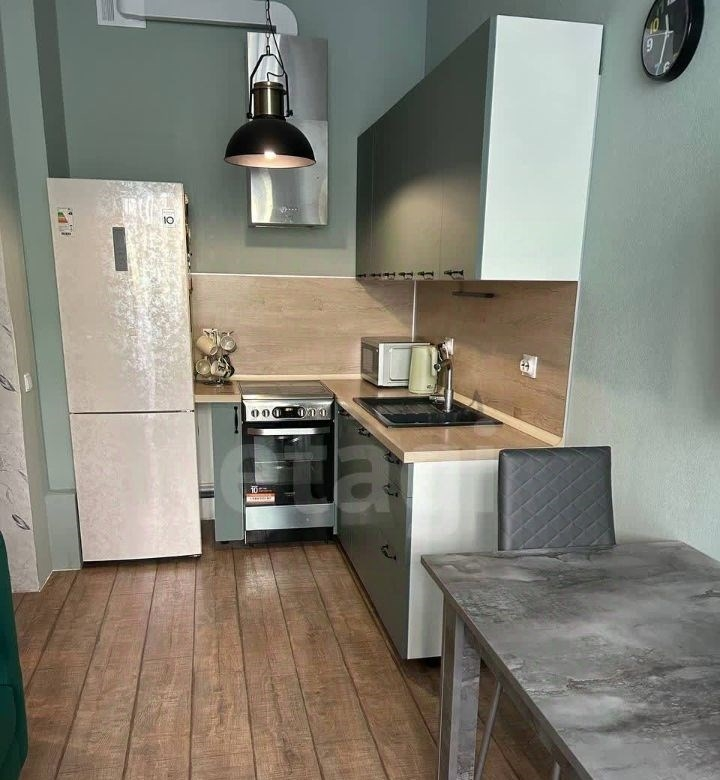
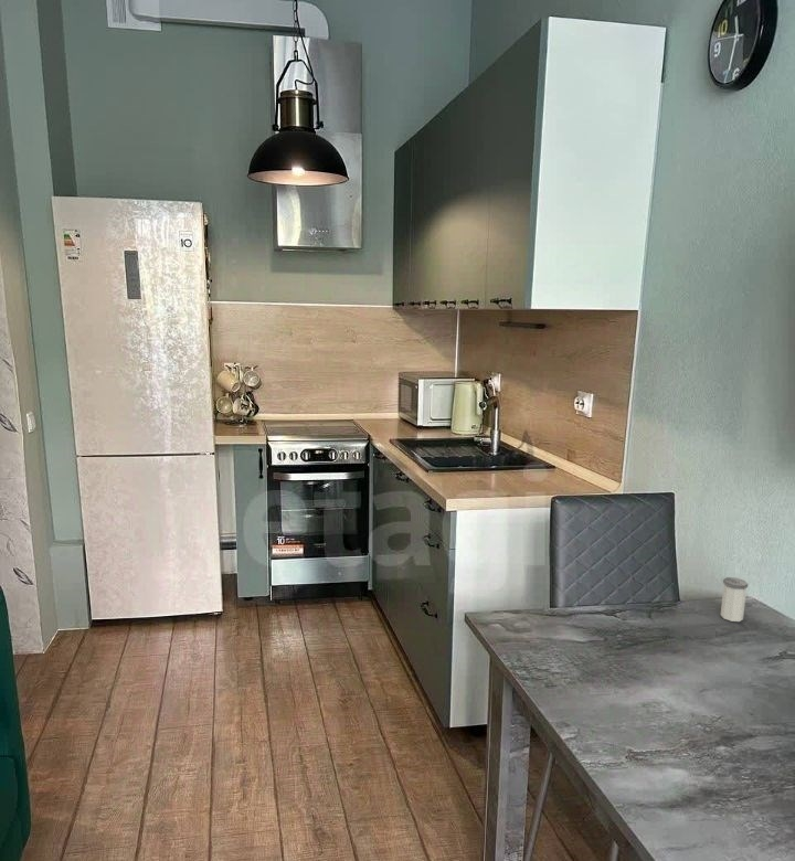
+ salt shaker (733, 599)
